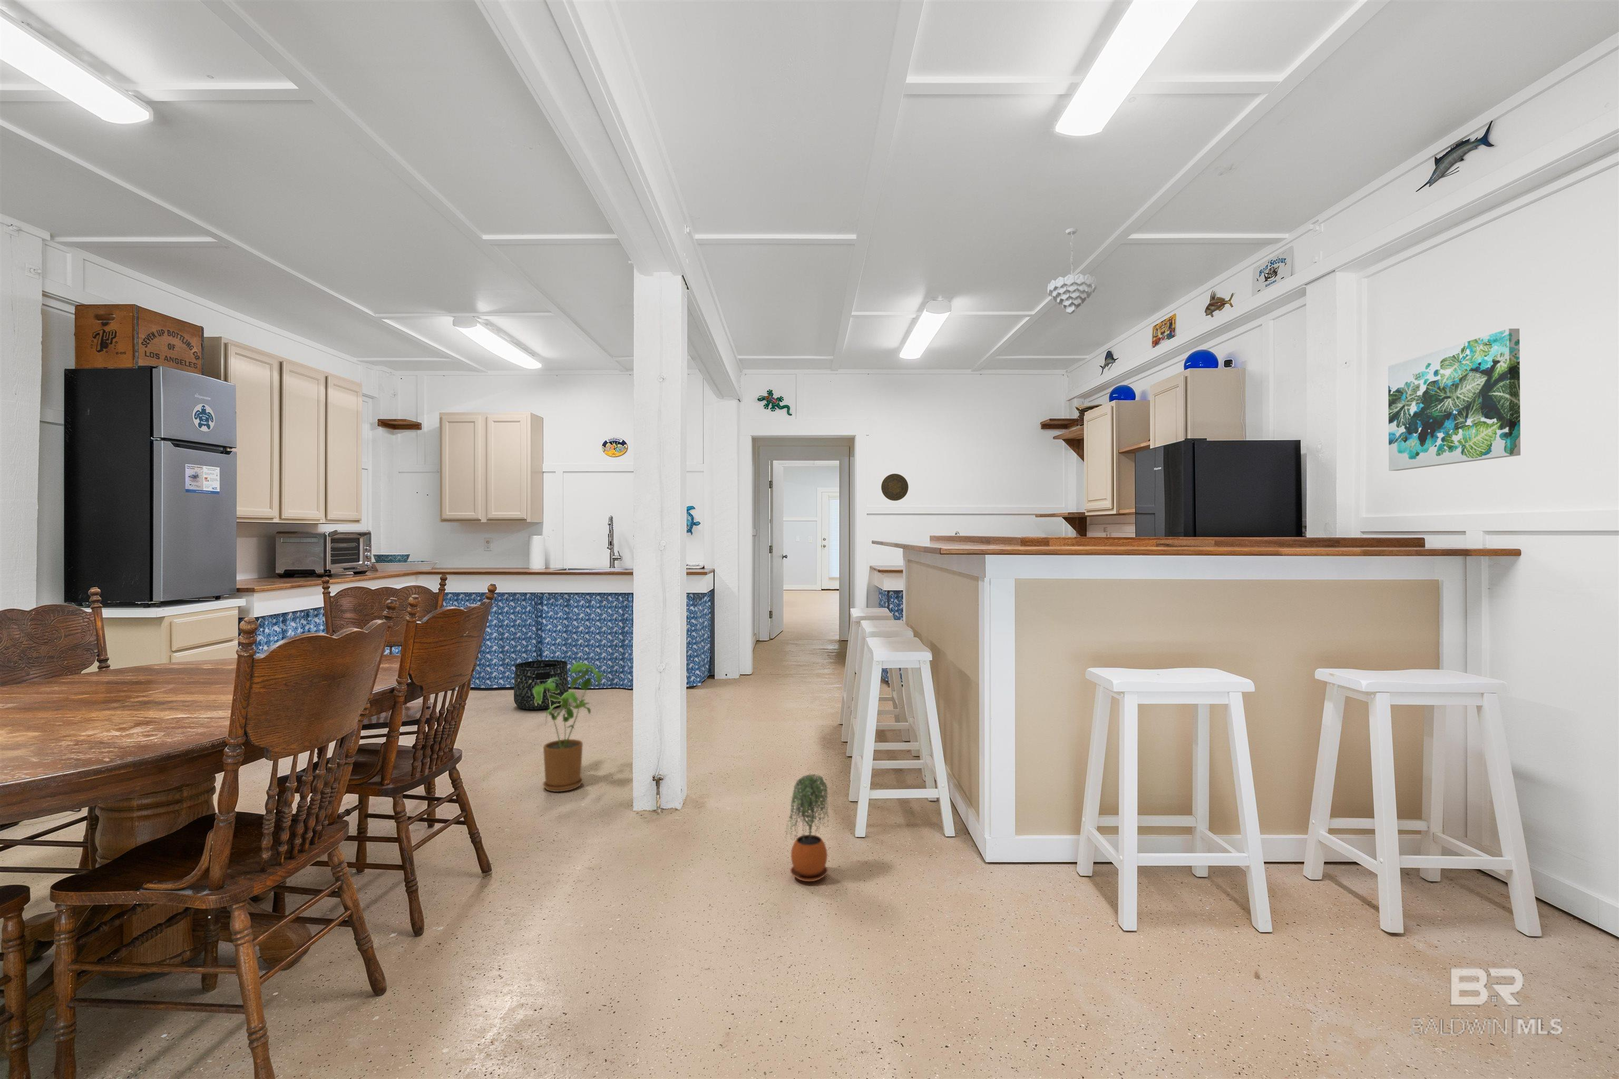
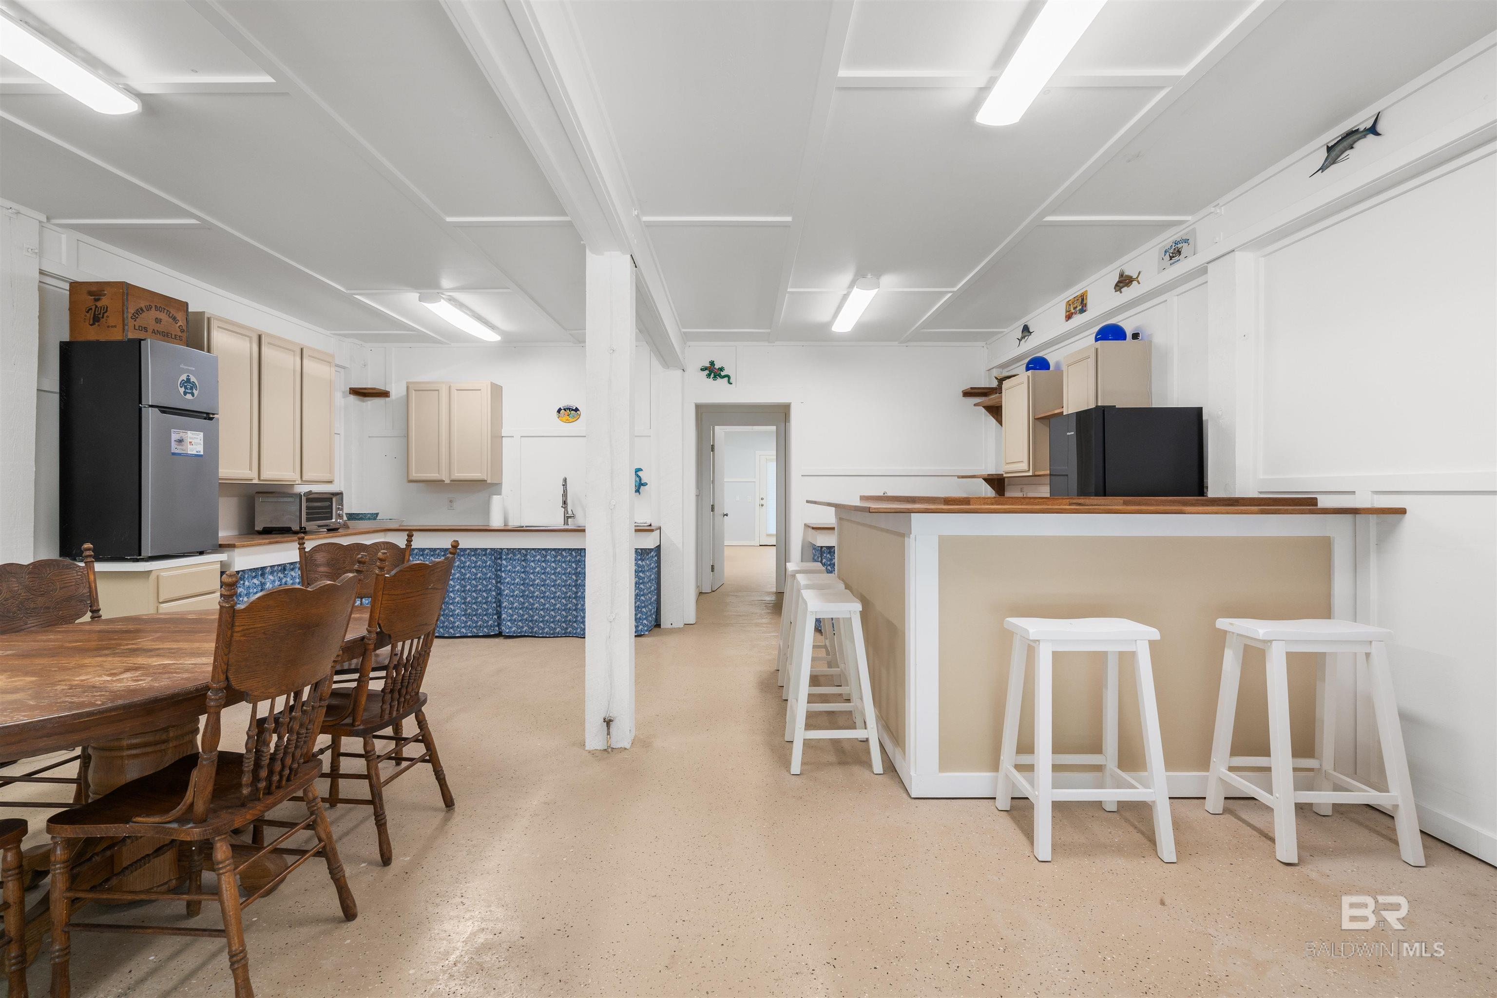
- pendant light (1071, 272)
- decorative plate (895, 487)
- potted plant (807, 826)
- house plant (565, 725)
- wall art (1448, 406)
- basket (541, 684)
